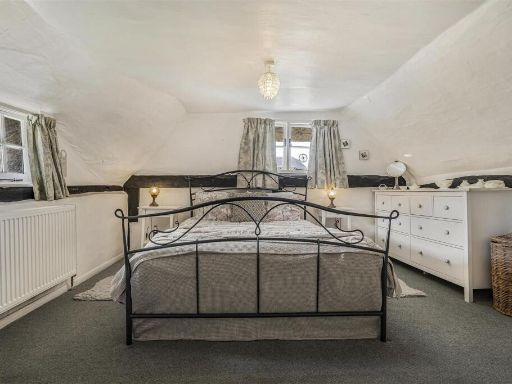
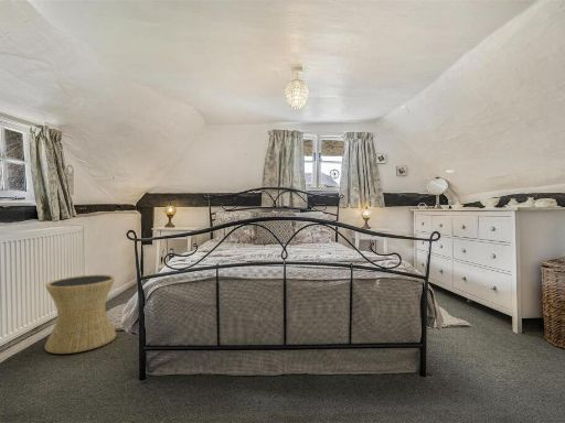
+ side table (82, 311)
